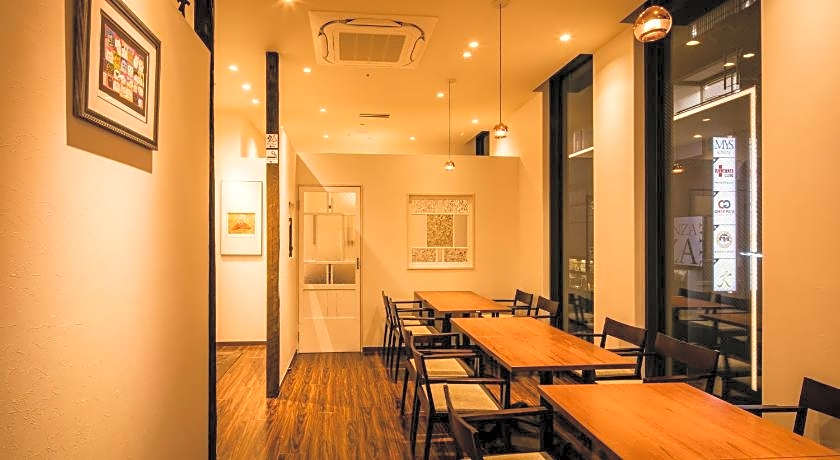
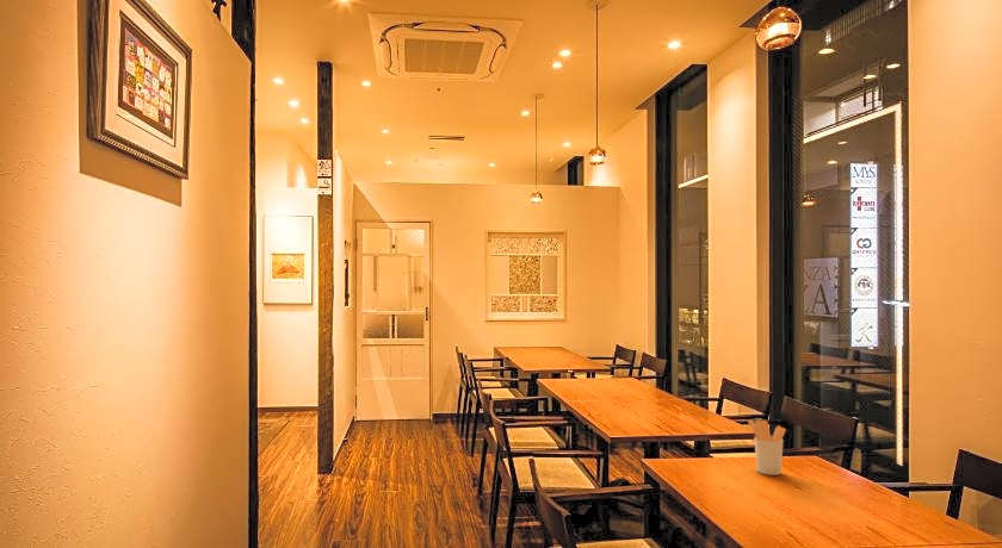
+ utensil holder (765, 444)
